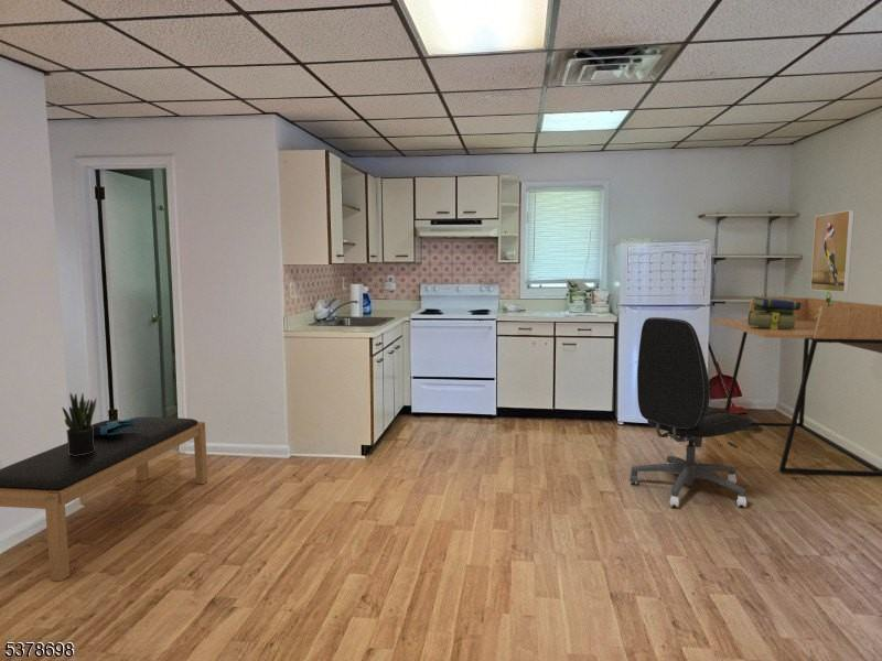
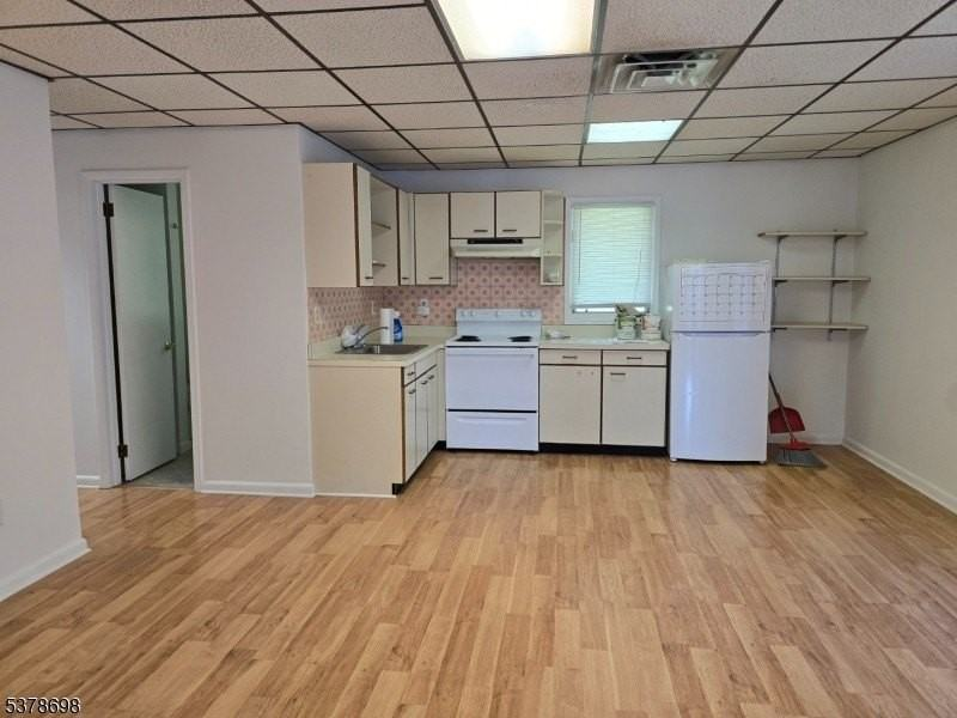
- potted plant (828, 306)
- tote bag (122, 427)
- office chair (697, 404)
- stack of books (773, 312)
- potted plant (80, 421)
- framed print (830, 252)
- desk (802, 375)
- bench (106, 480)
